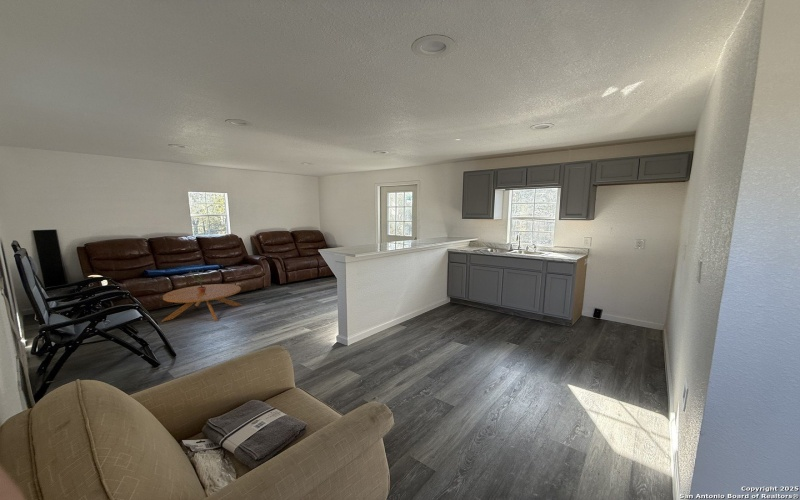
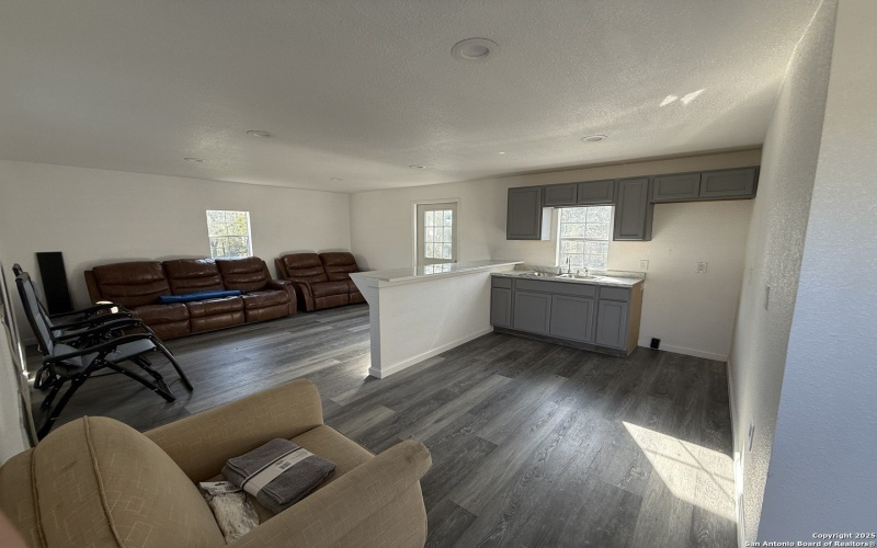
- coffee table (204, 300)
- potted plant (199, 280)
